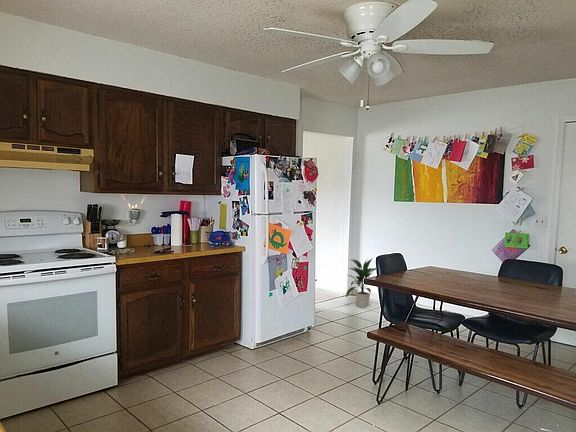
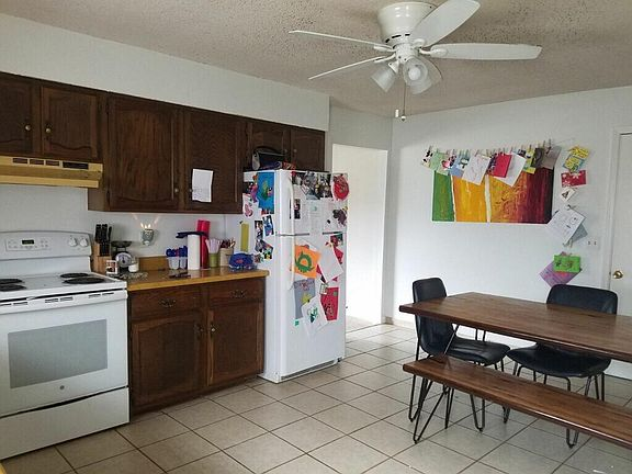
- indoor plant (361, 281)
